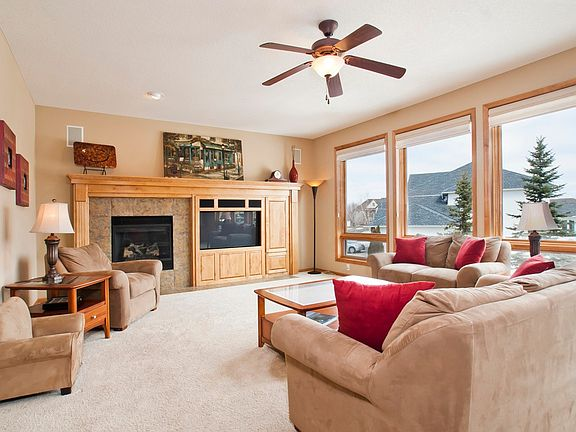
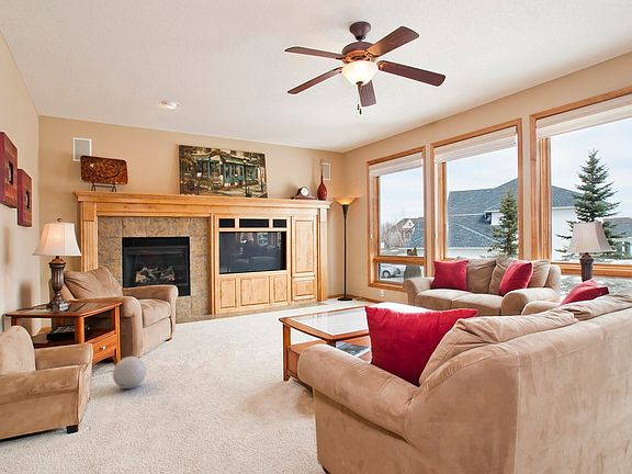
+ ball (129, 372)
